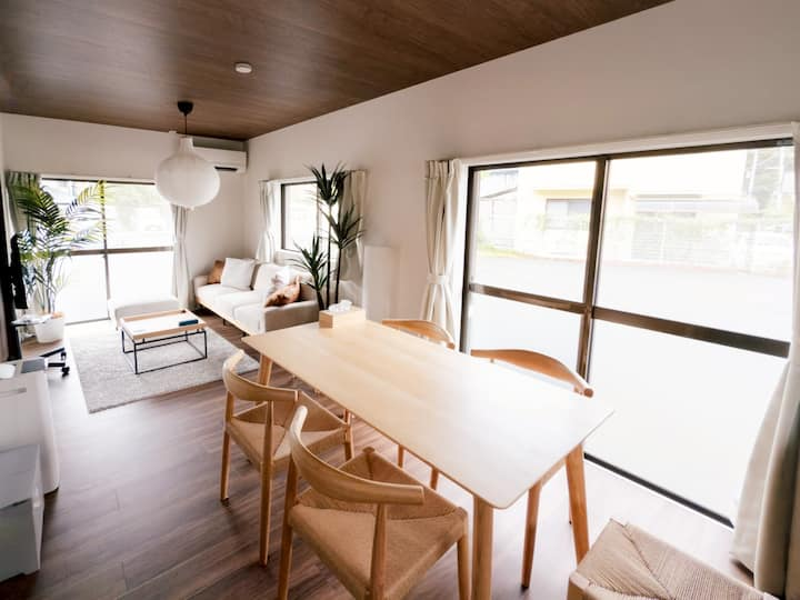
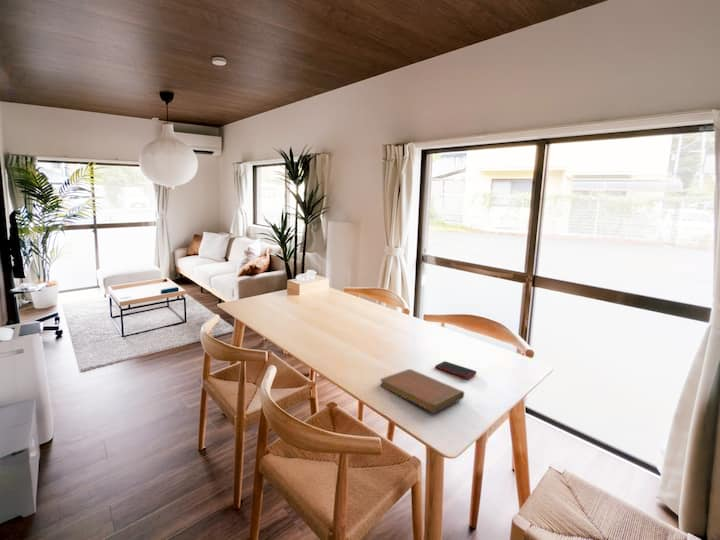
+ notebook (420, 388)
+ cell phone (455, 369)
